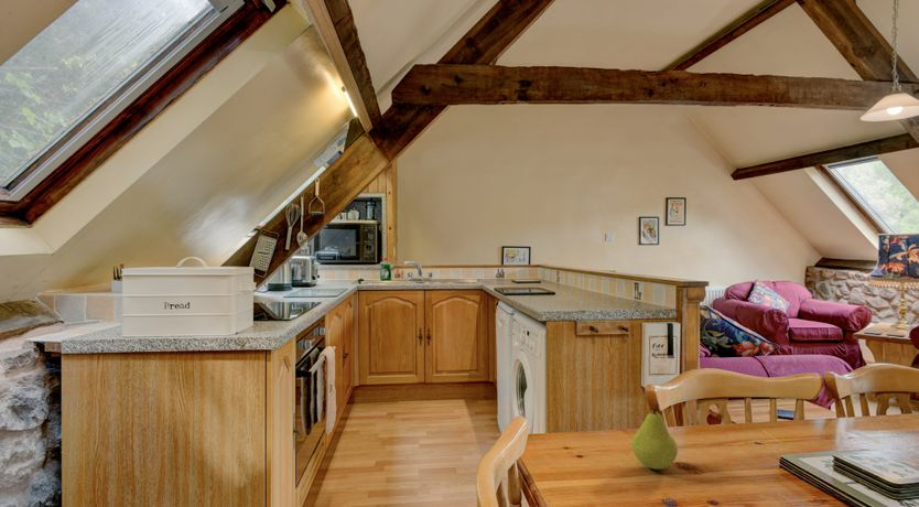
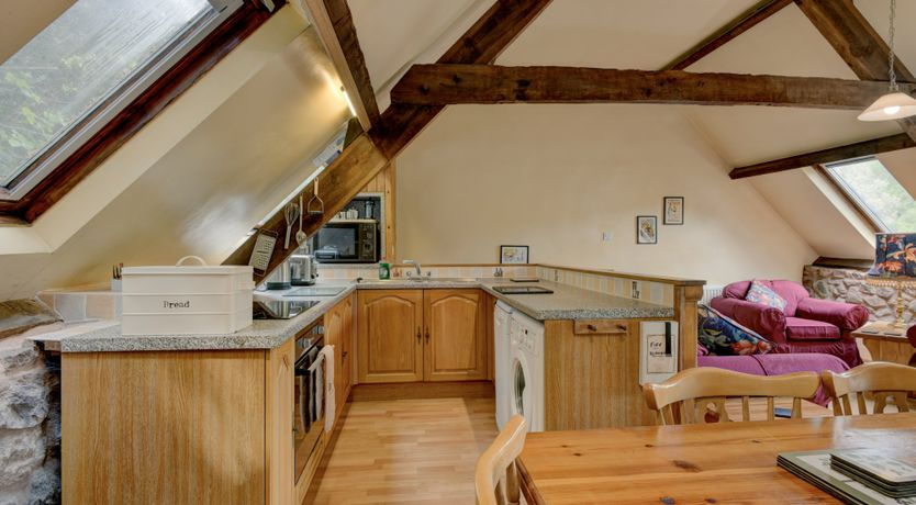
- fruit (653, 435)
